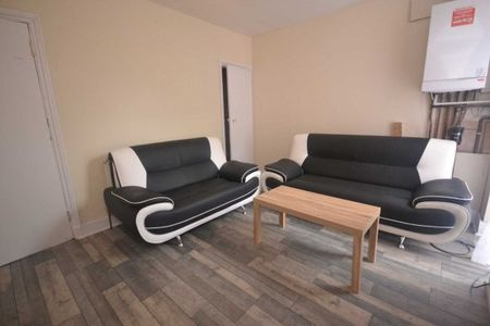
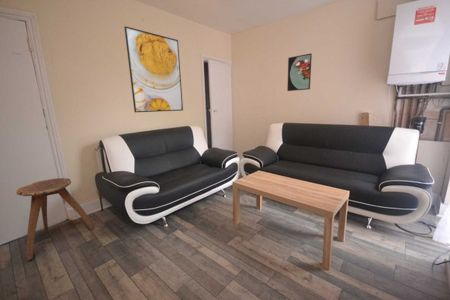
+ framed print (298, 73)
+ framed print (157, 74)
+ stool (46, 209)
